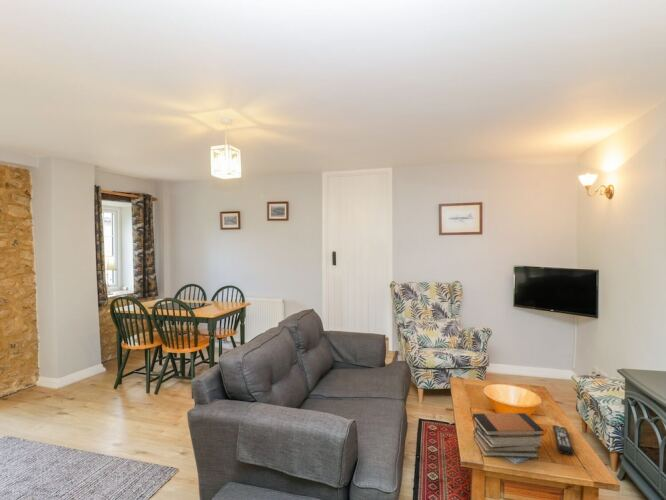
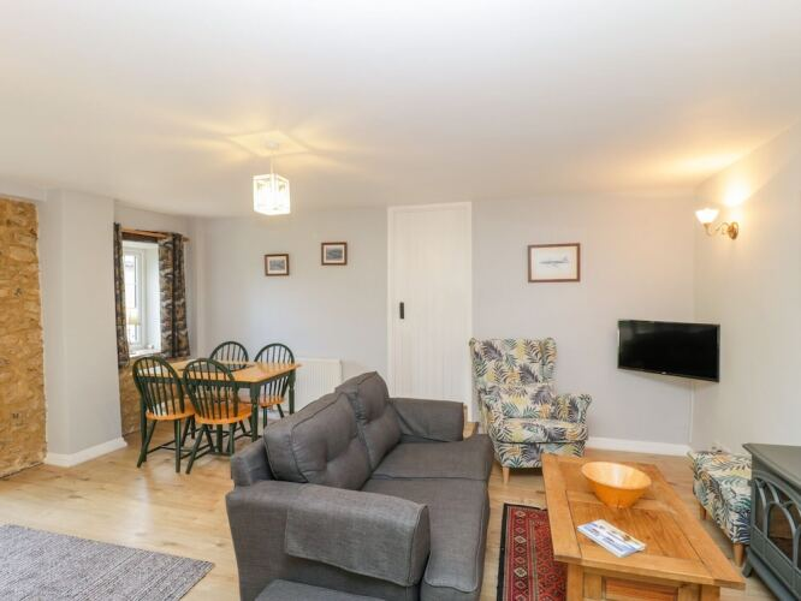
- book stack (506, 434)
- remote control (562, 439)
